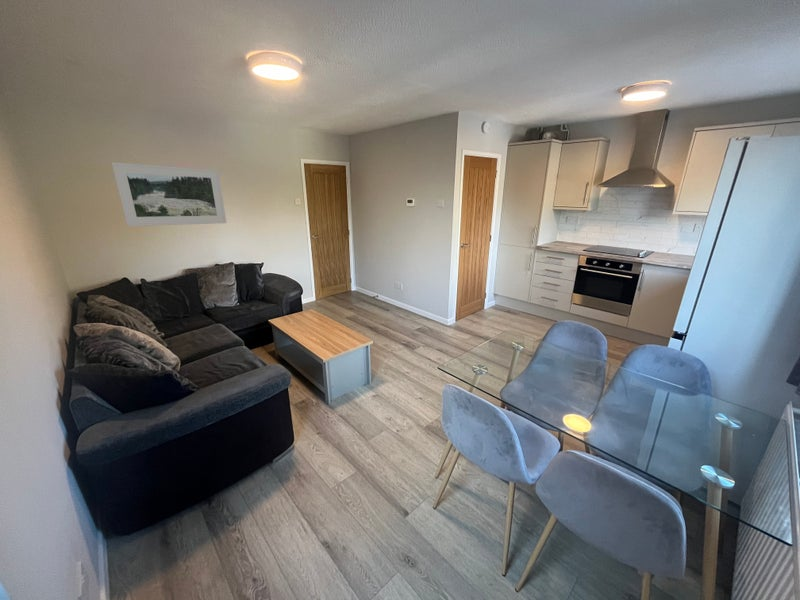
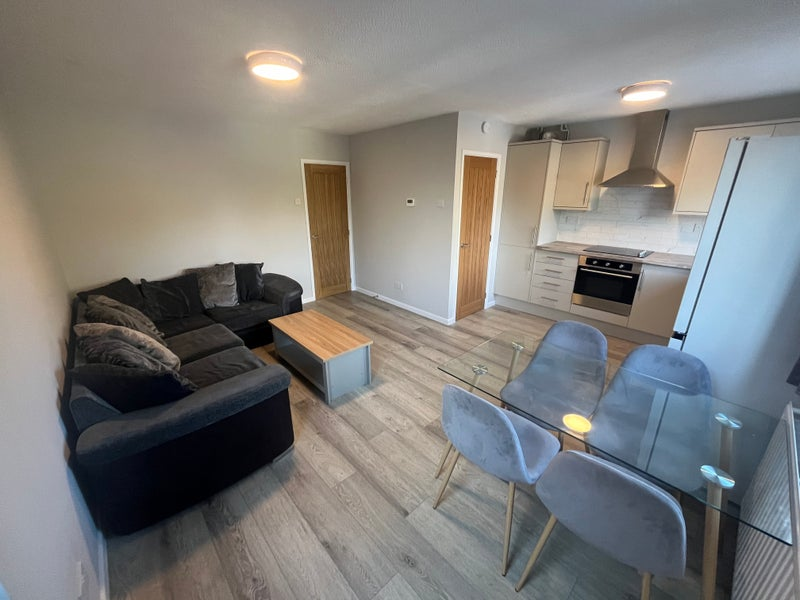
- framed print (175, 196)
